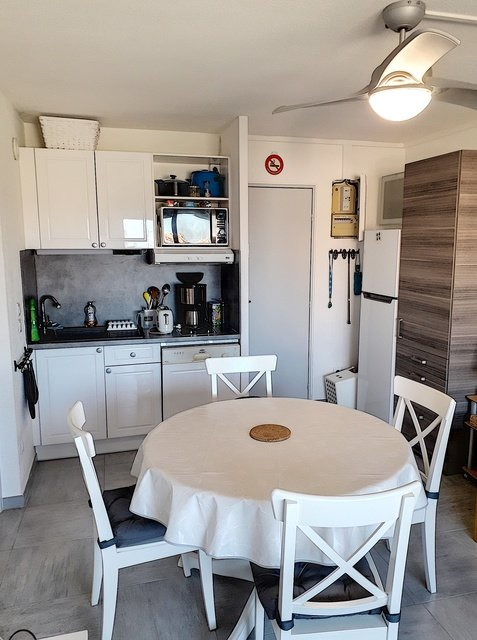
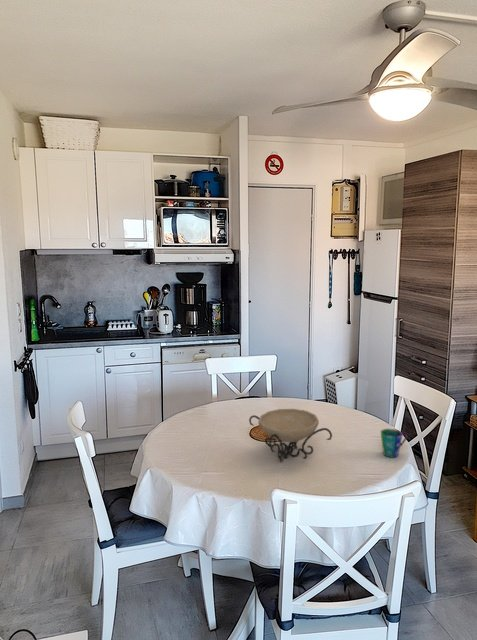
+ cup (394, 443)
+ decorative bowl (288, 437)
